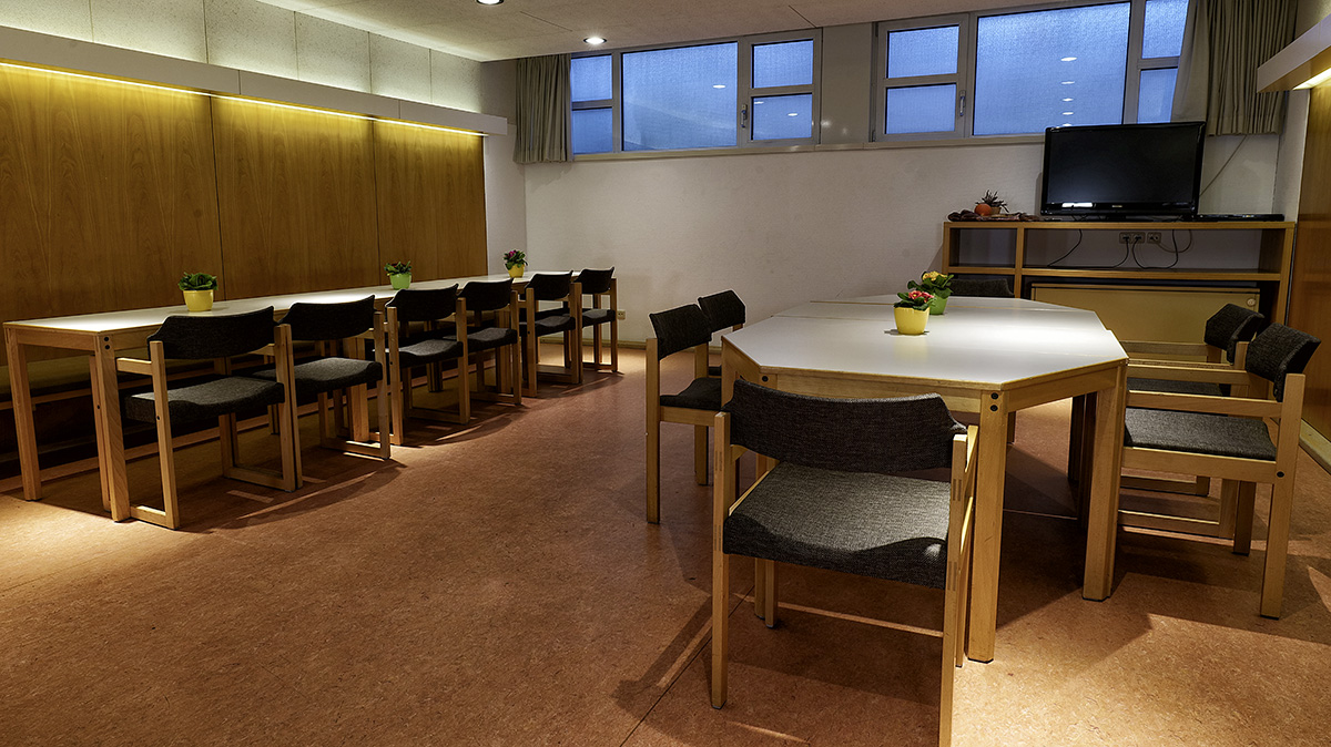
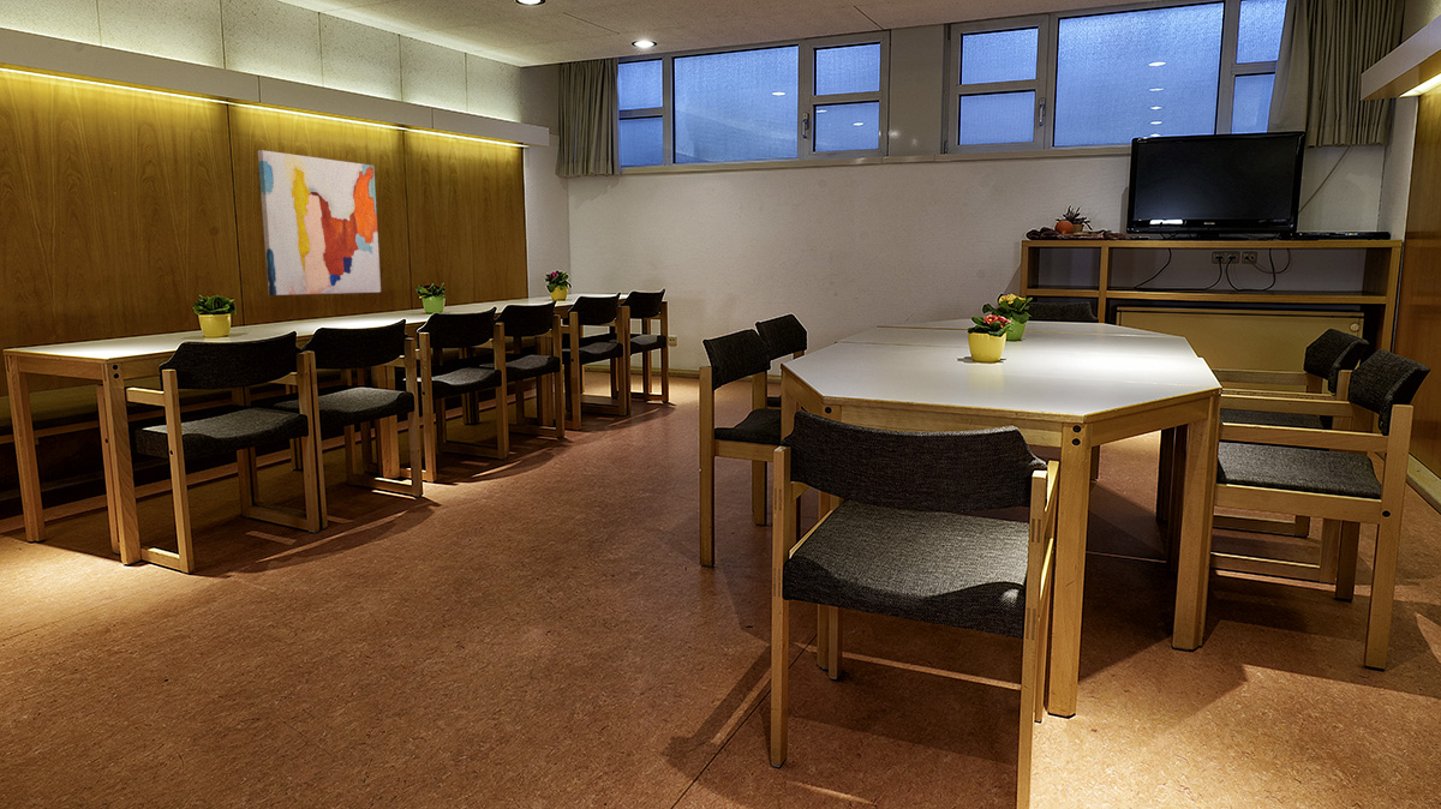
+ wall art (323, 227)
